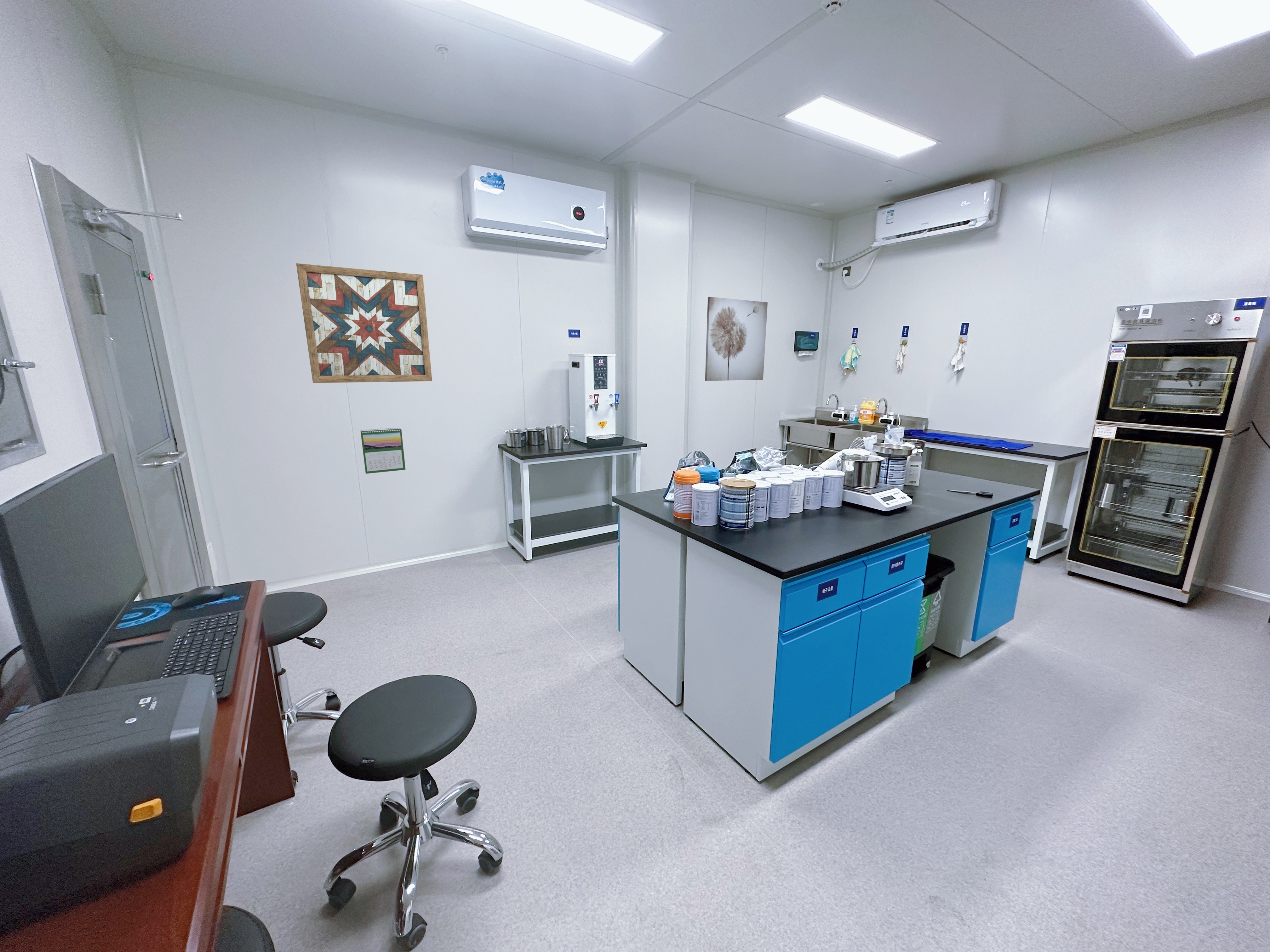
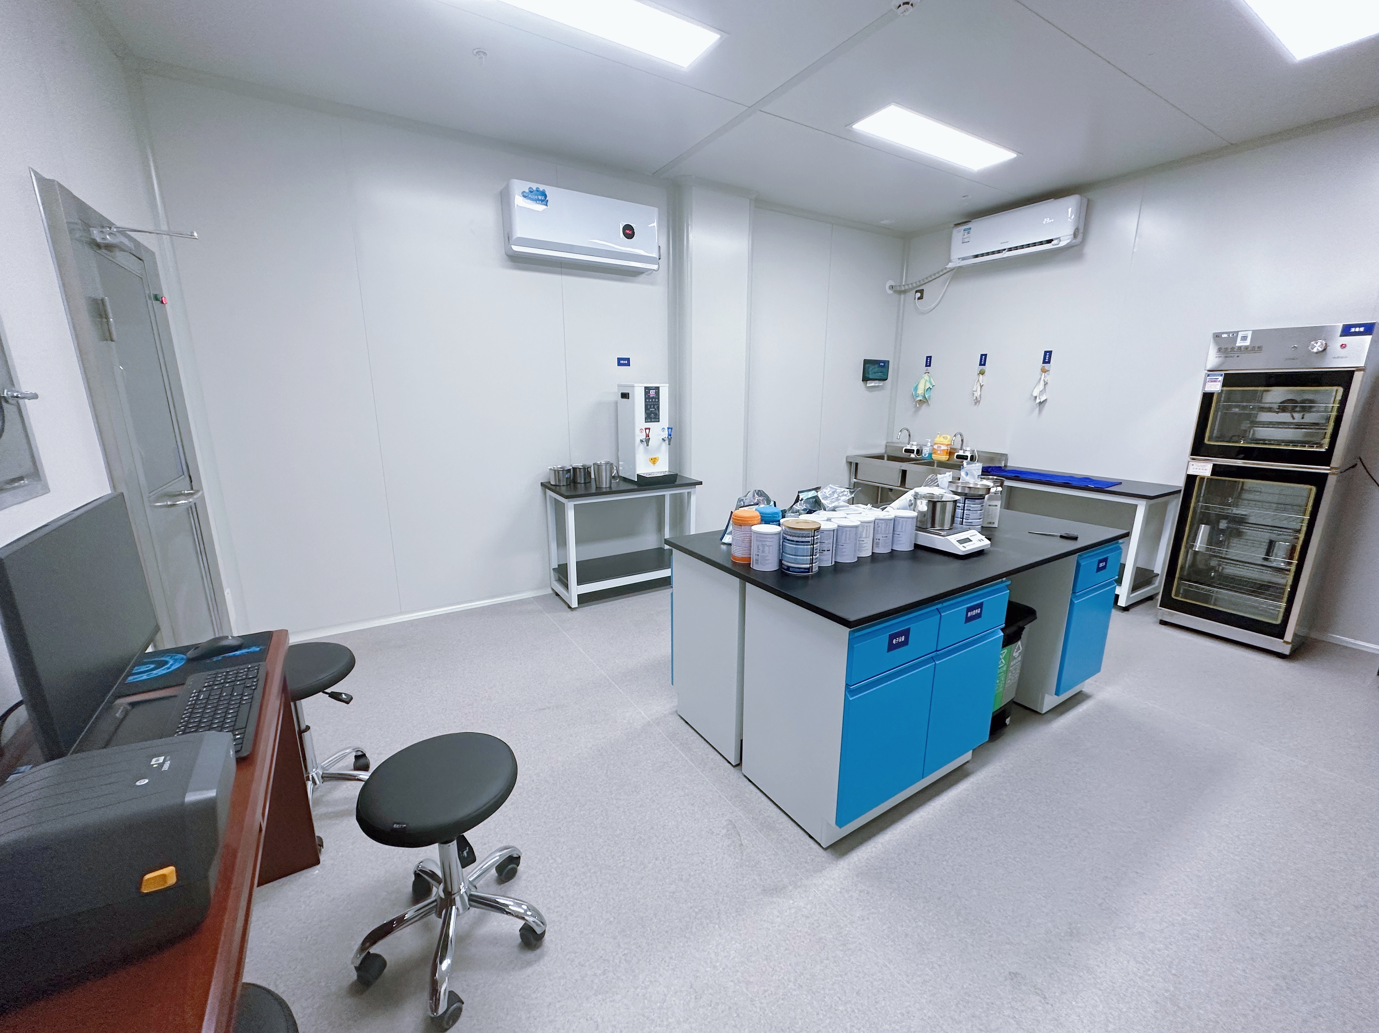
- calendar (383, 450)
- wall art (369, 327)
- wall art (737, 341)
